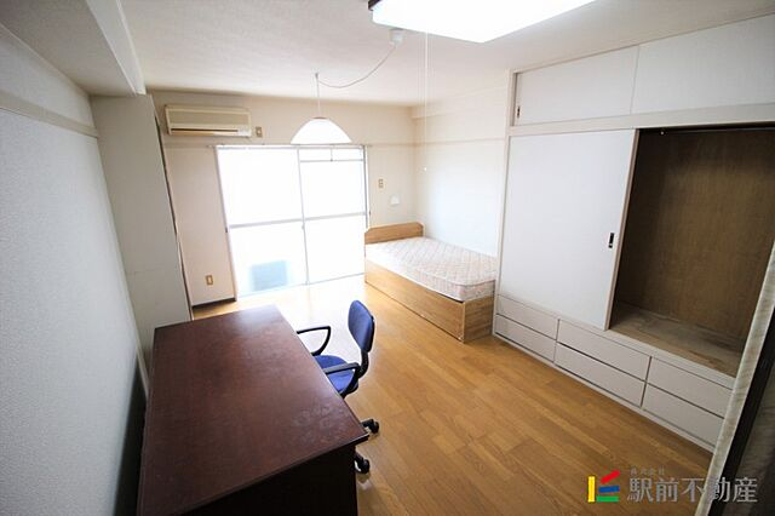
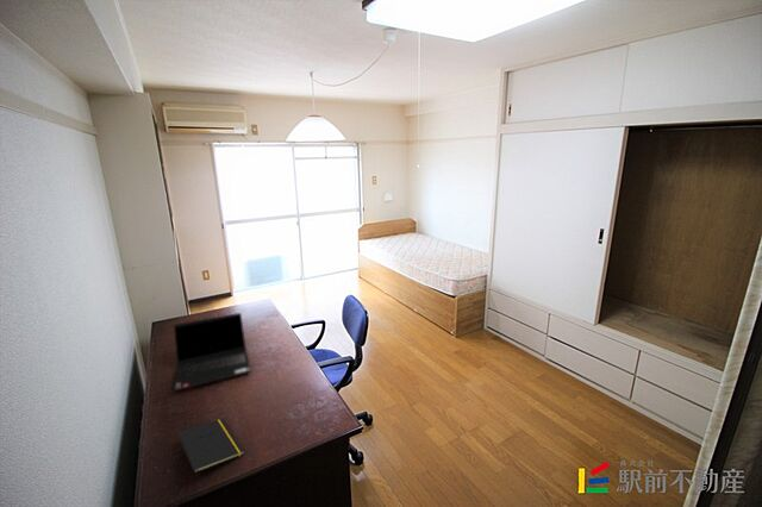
+ notepad (210, 443)
+ laptop computer (211, 348)
